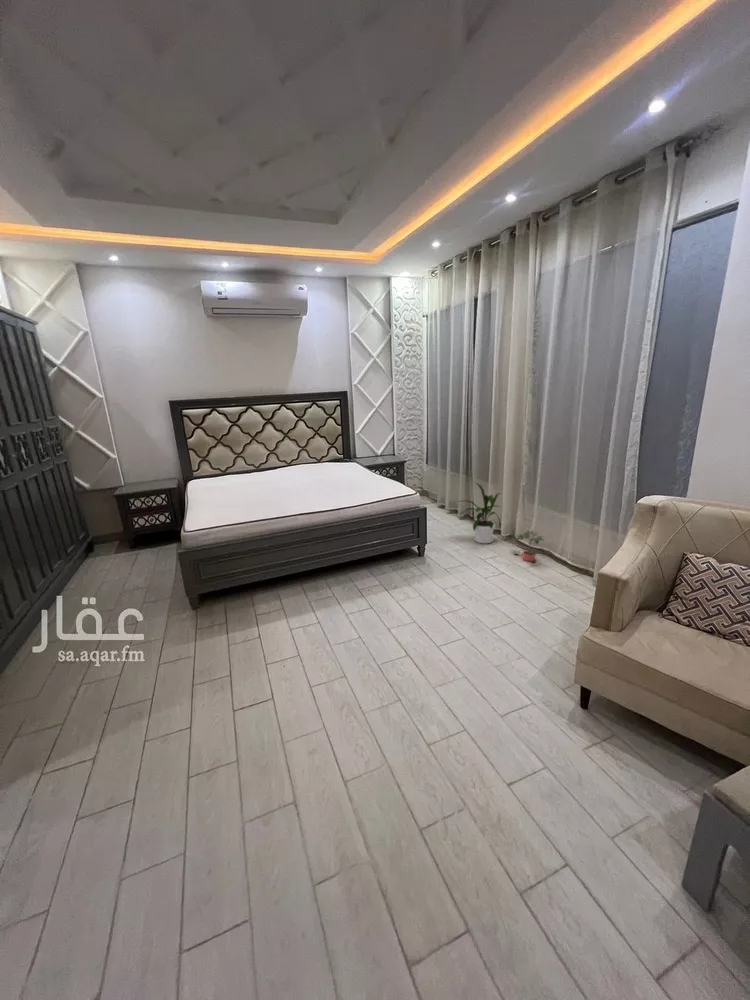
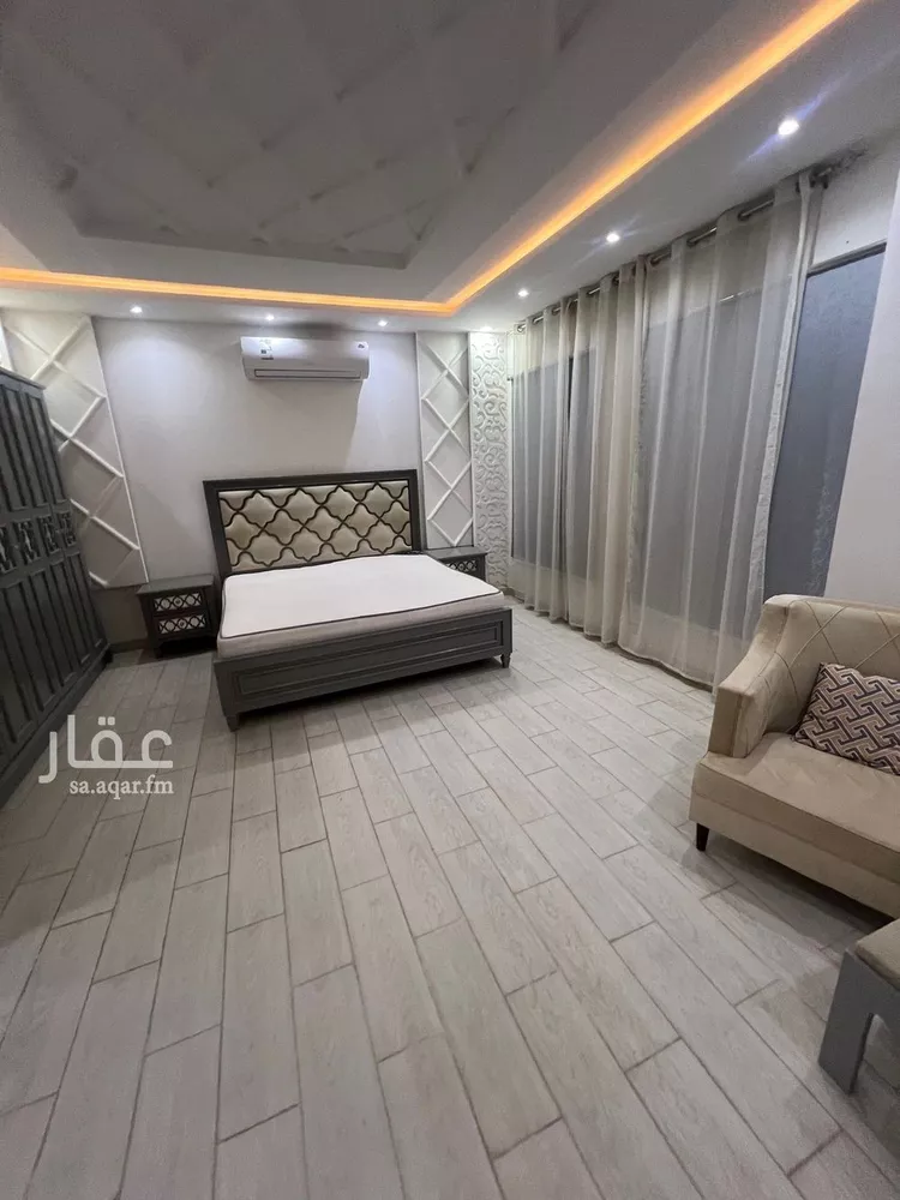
- house plant (483, 513)
- potted plant (529, 544)
